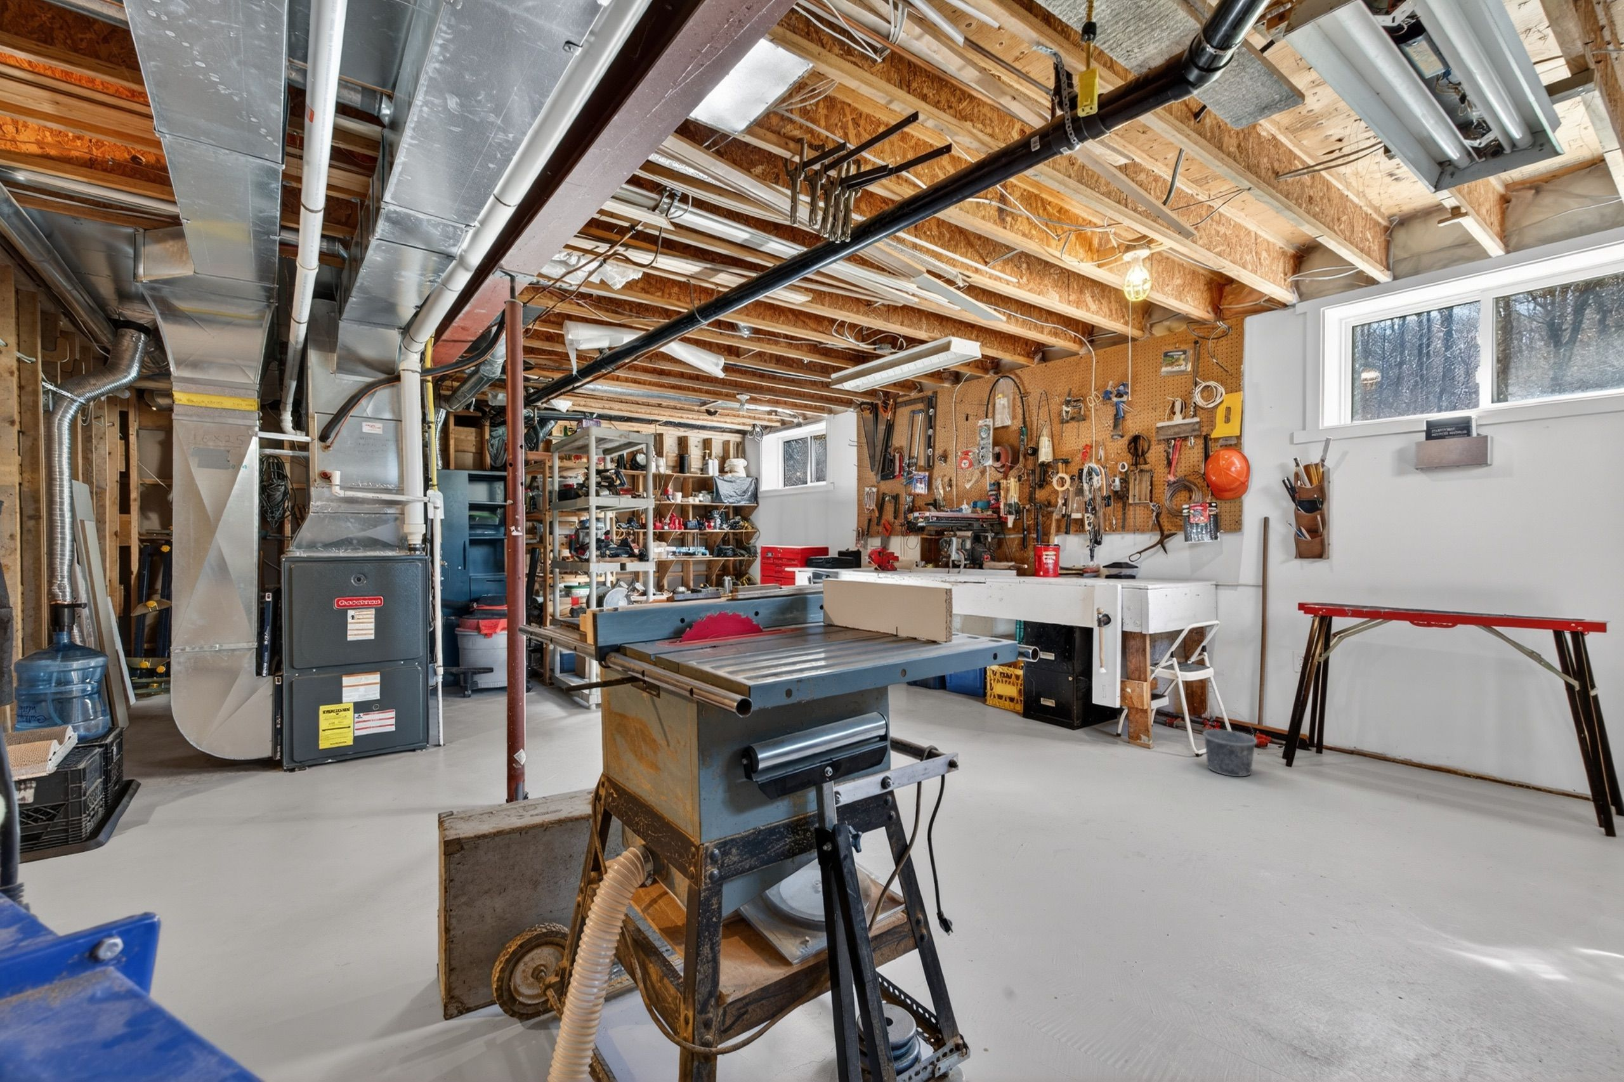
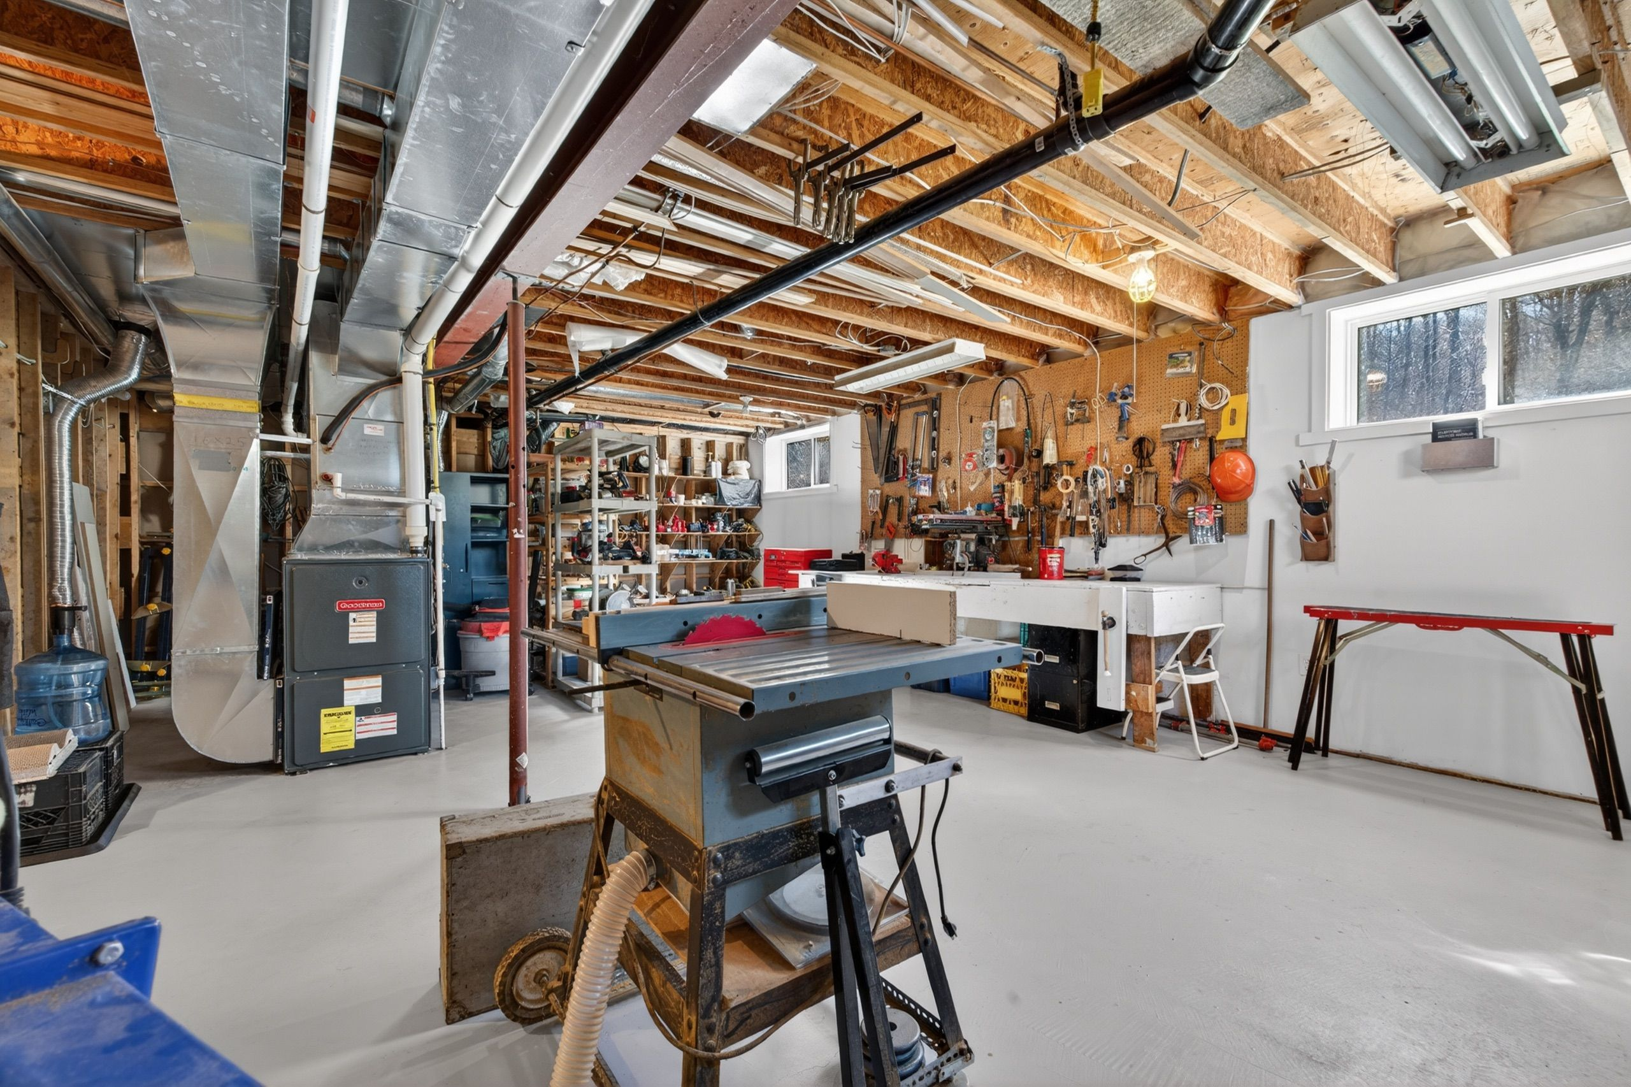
- bucket (1229, 740)
